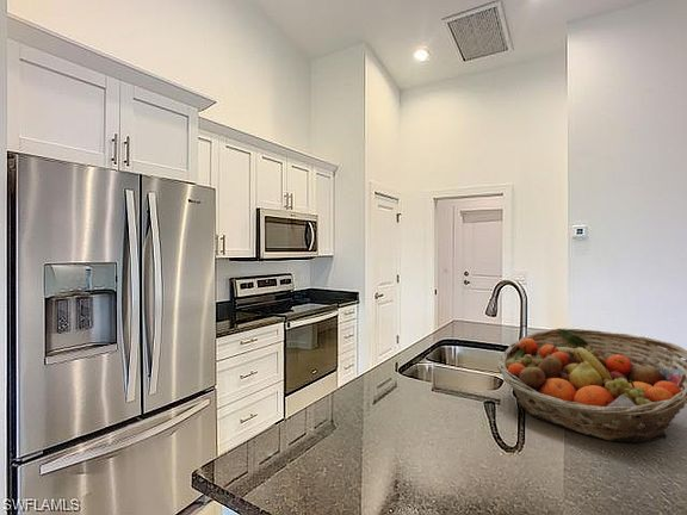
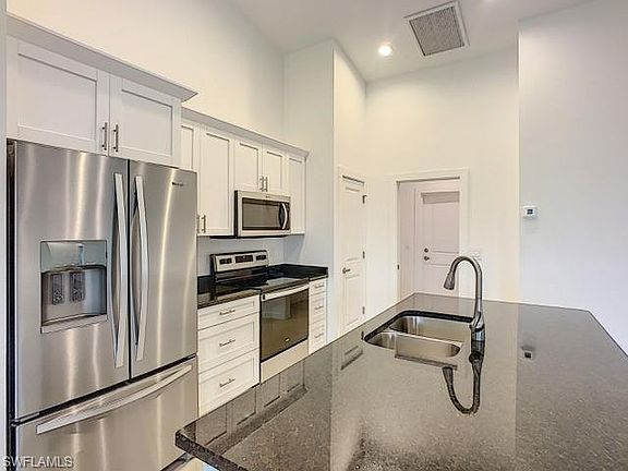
- fruit basket (588, 377)
